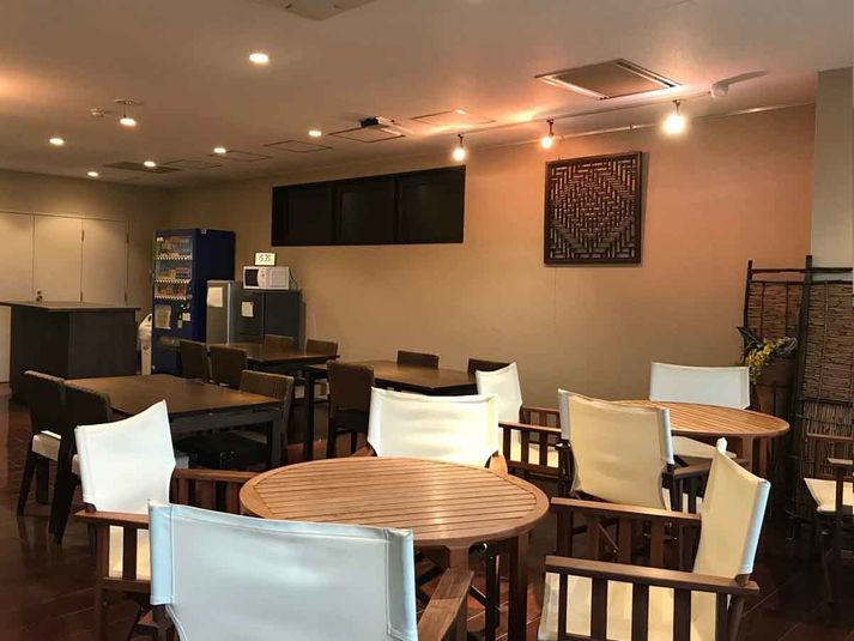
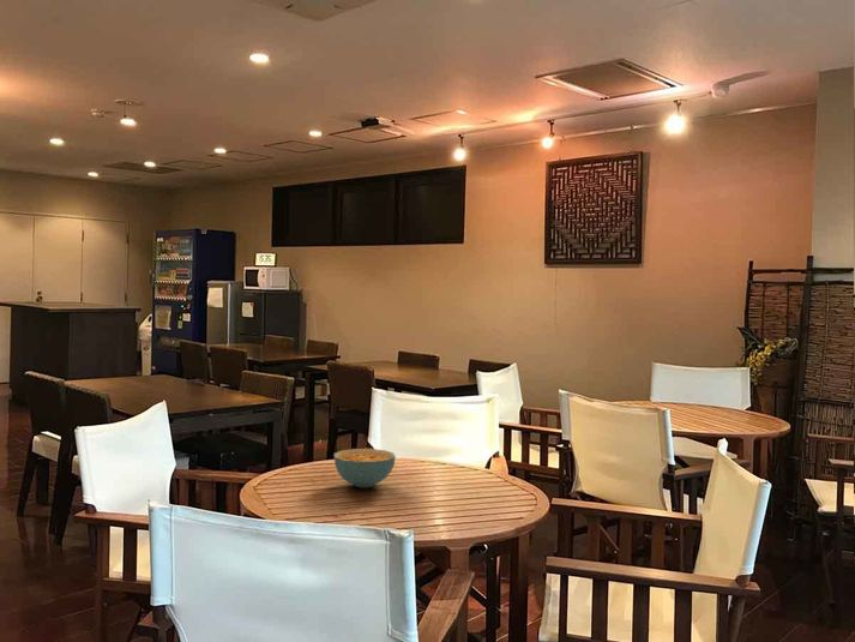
+ cereal bowl (363, 469)
